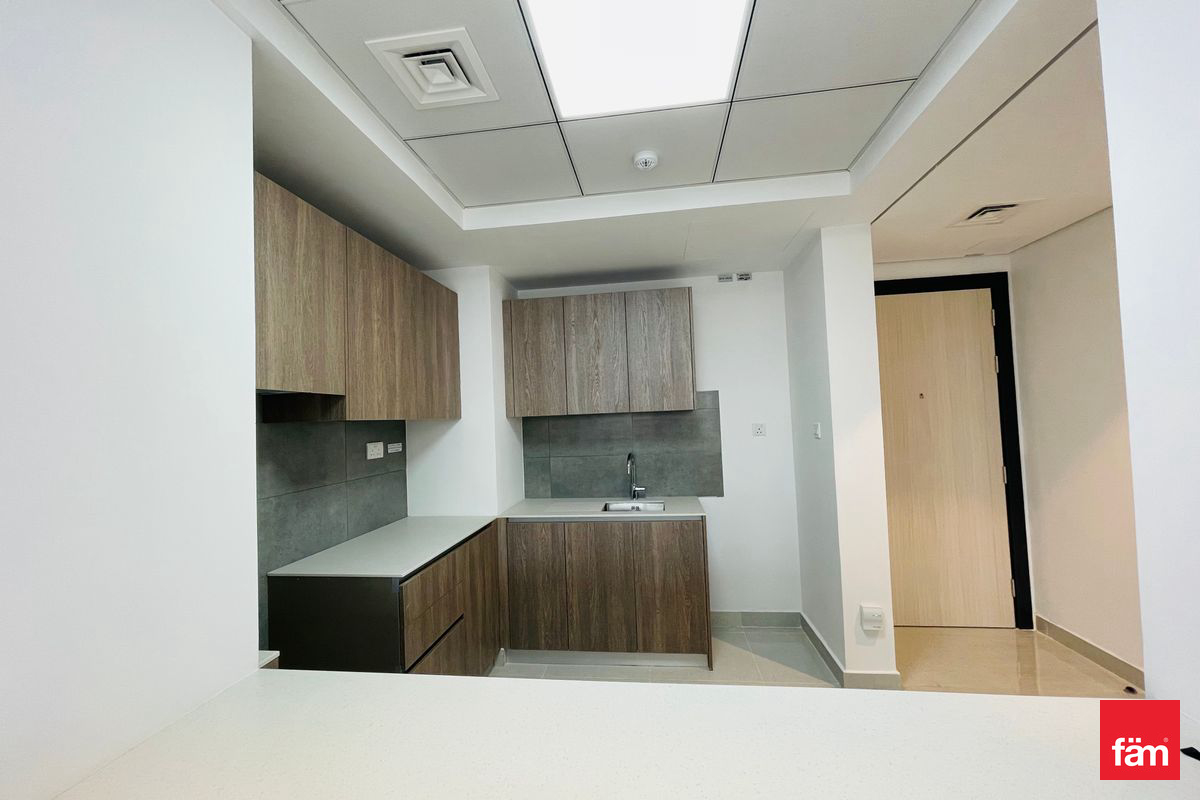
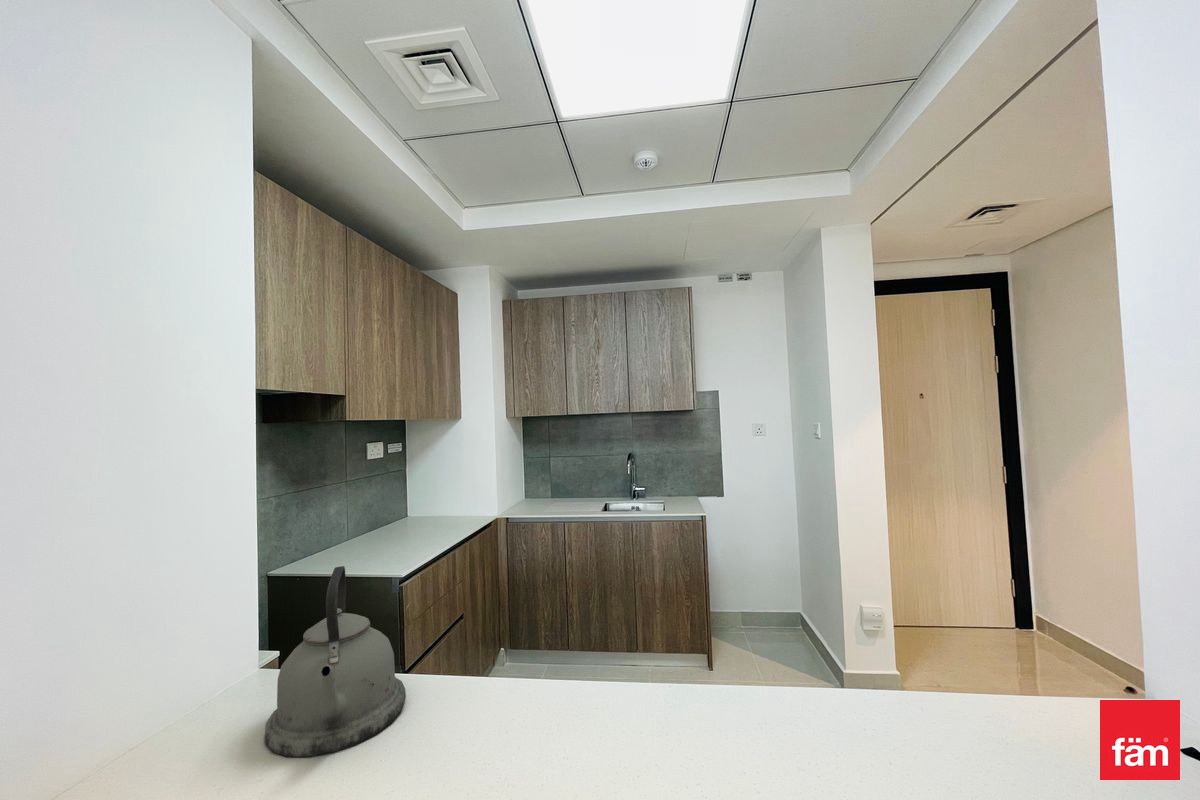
+ kettle (341, 647)
